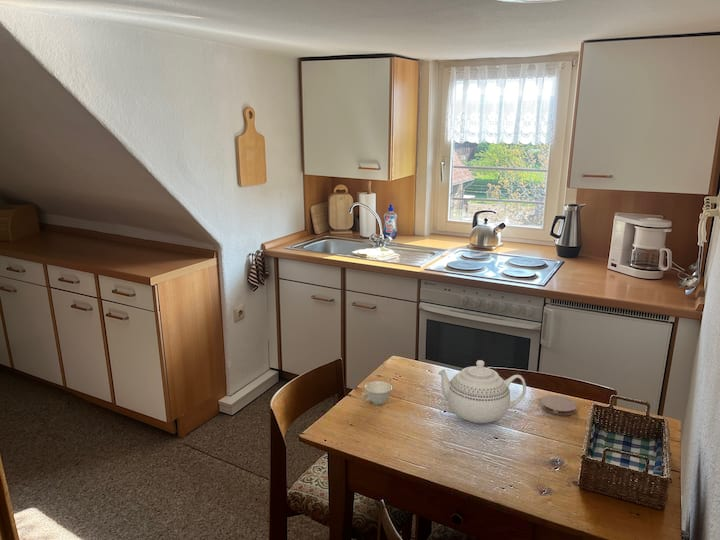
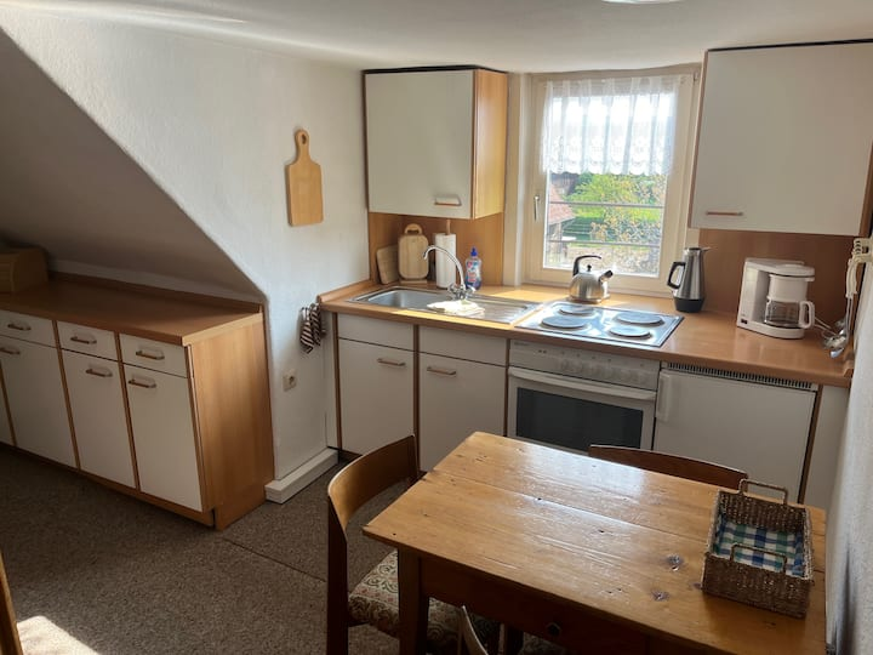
- teacup (375, 395)
- coaster (558, 405)
- teapot (480, 389)
